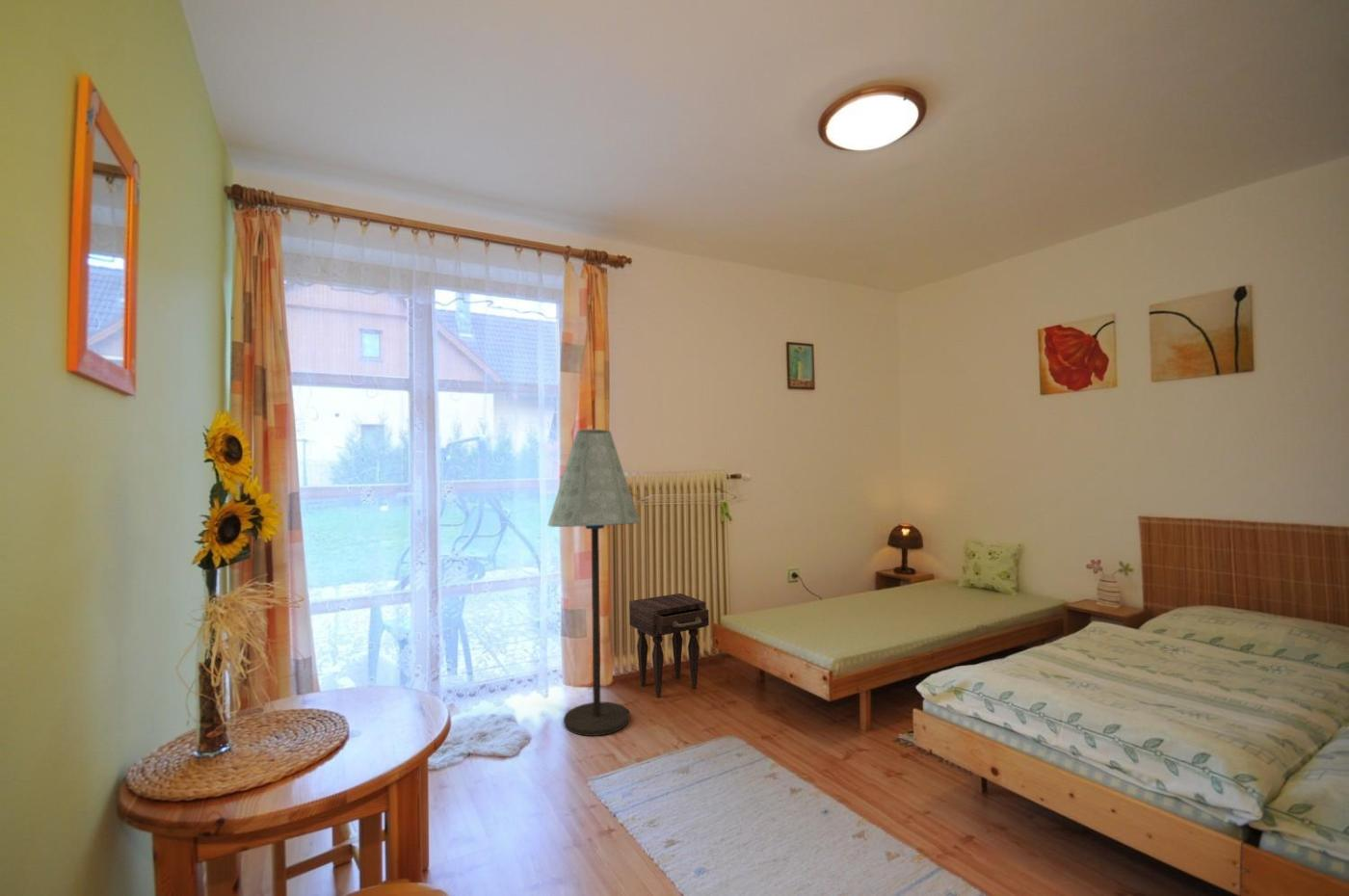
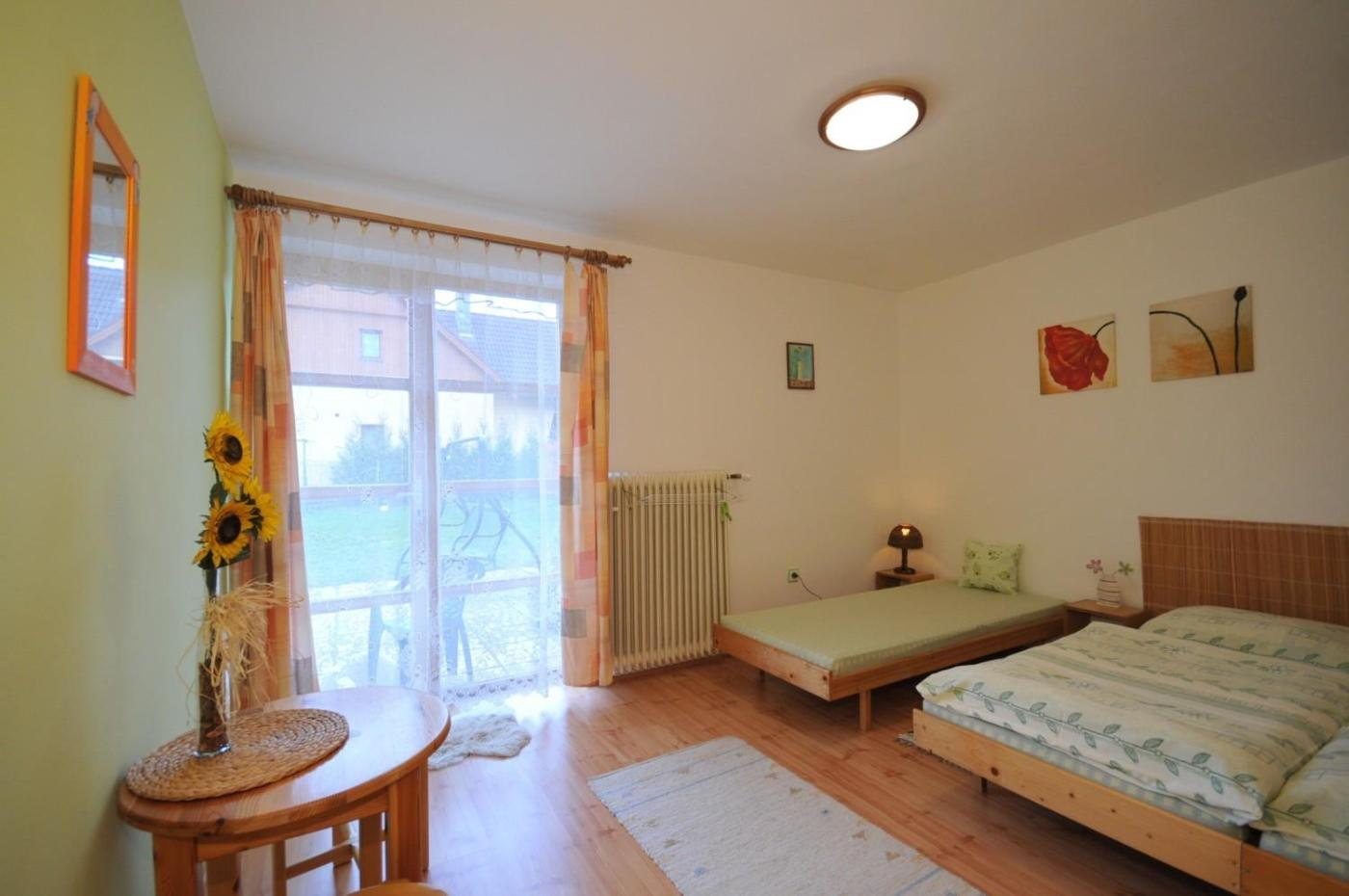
- floor lamp (595, 572)
- nightstand (673, 646)
